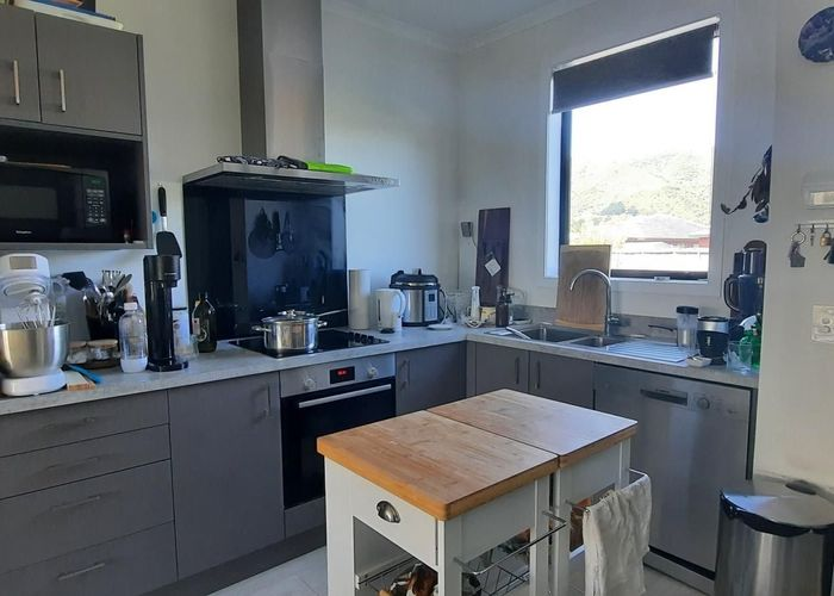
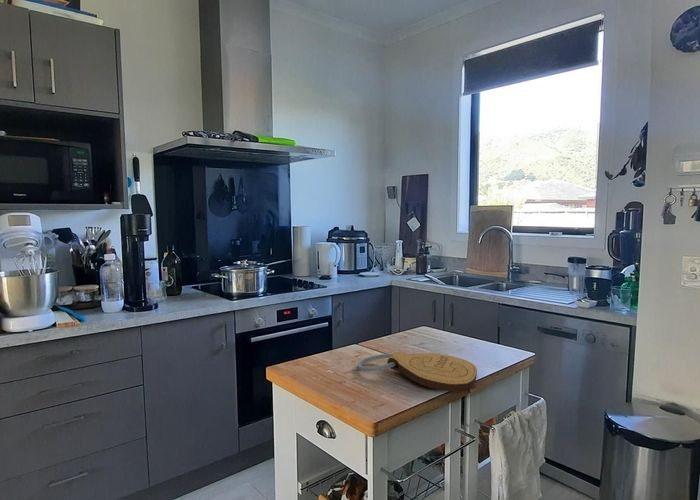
+ key chain (414, 365)
